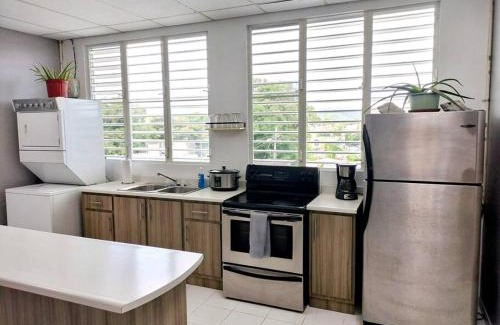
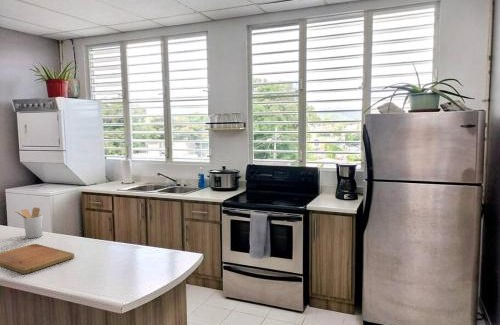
+ cutting board (30, 257)
+ utensil holder (28, 222)
